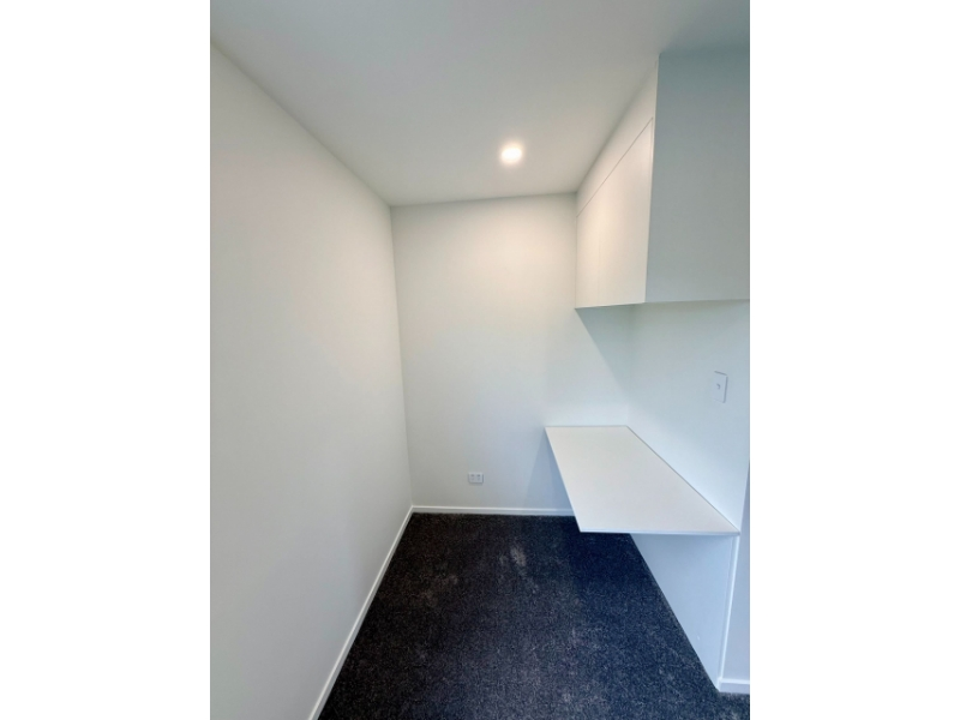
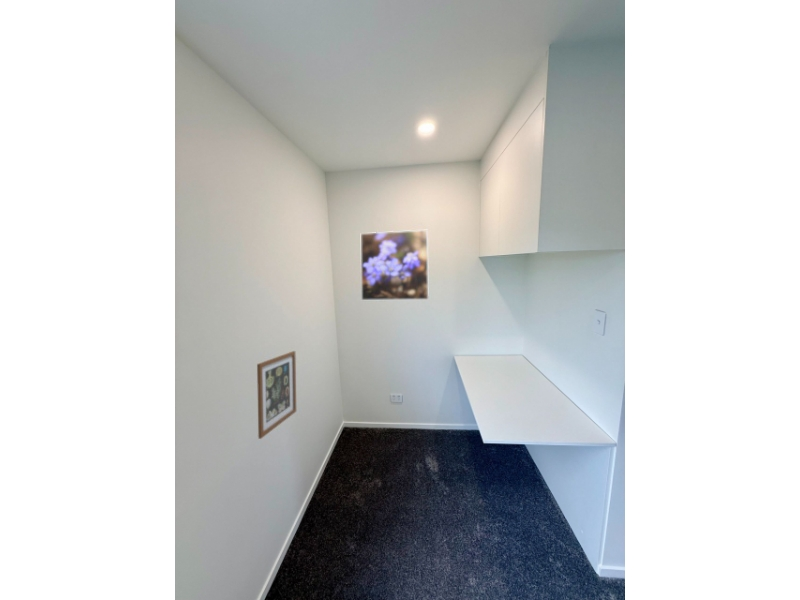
+ wall art (278, 390)
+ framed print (394, 265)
